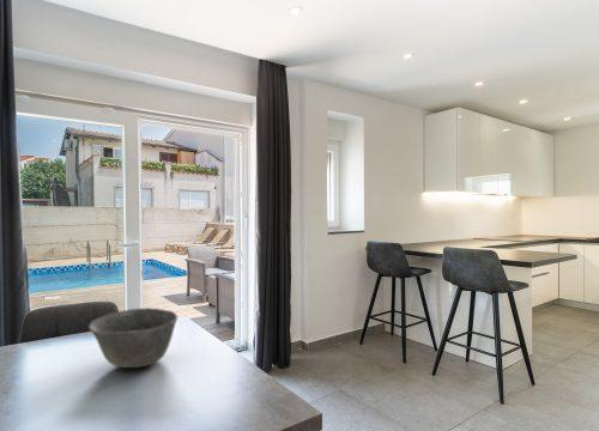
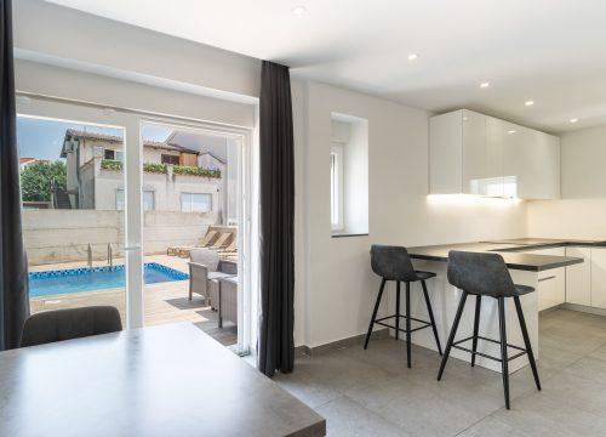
- bowl (135, 340)
